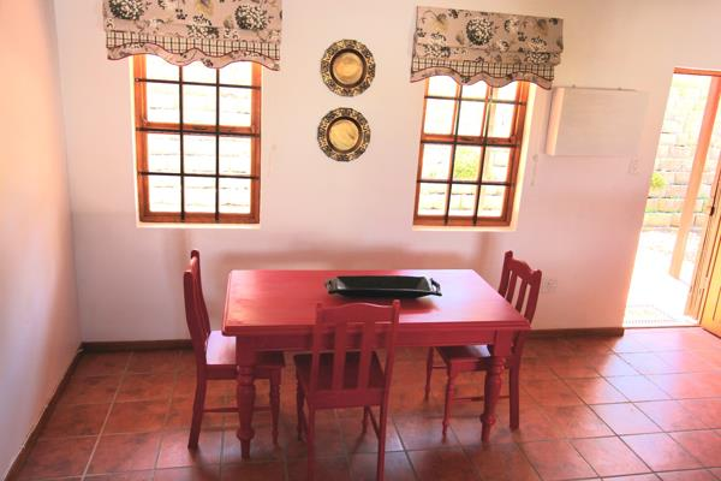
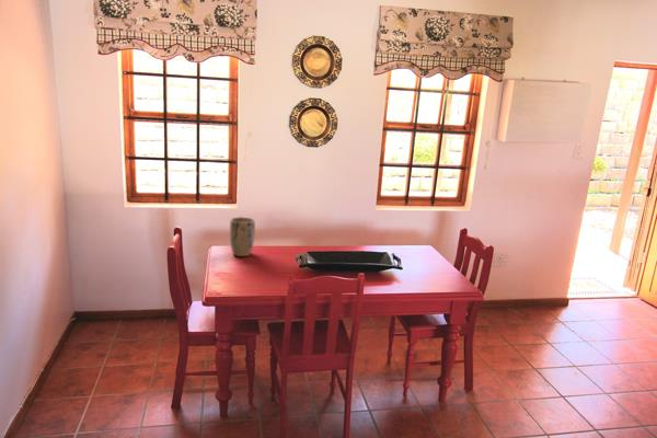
+ plant pot (242, 237)
